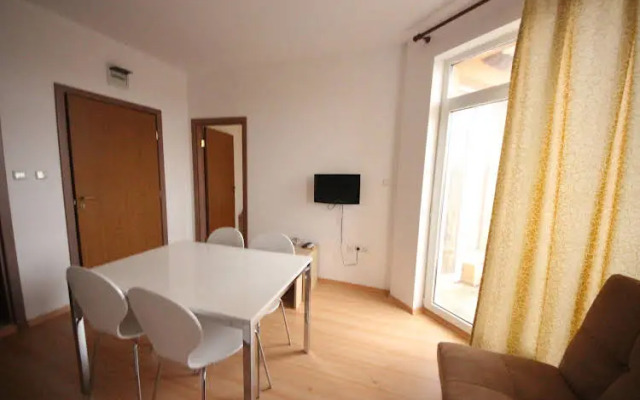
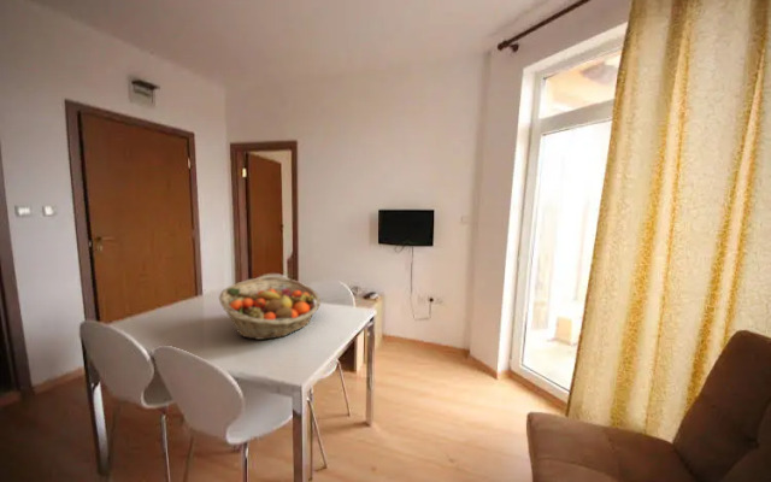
+ fruit basket (273, 305)
